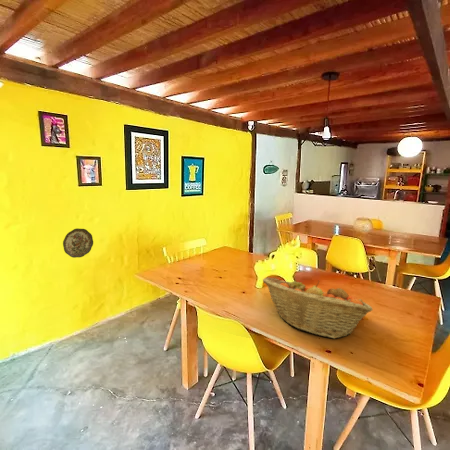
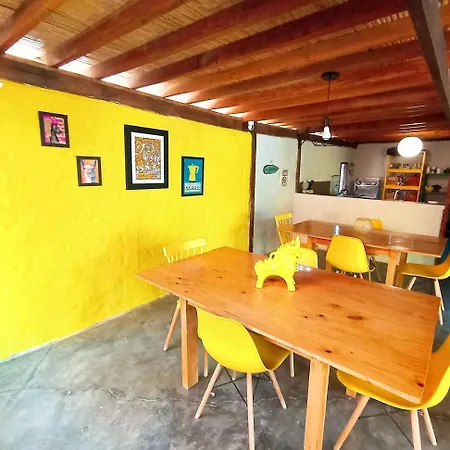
- fruit basket (312, 300)
- decorative plate (78, 242)
